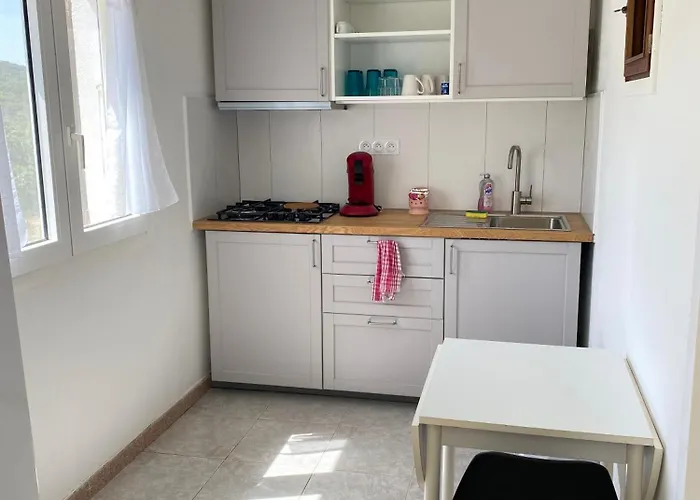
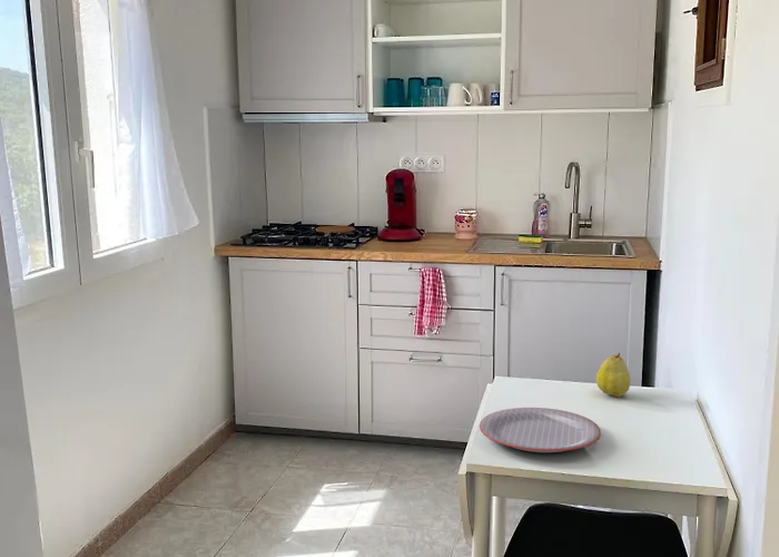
+ plate (539, 431)
+ fruit (613, 373)
